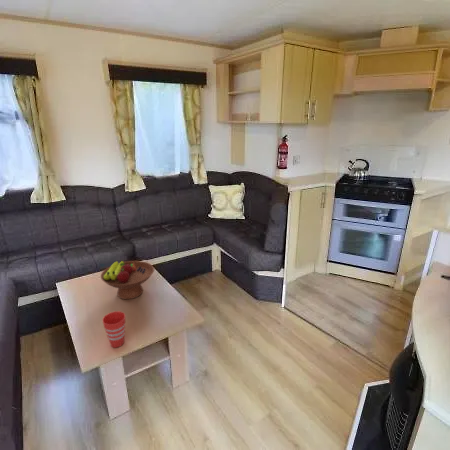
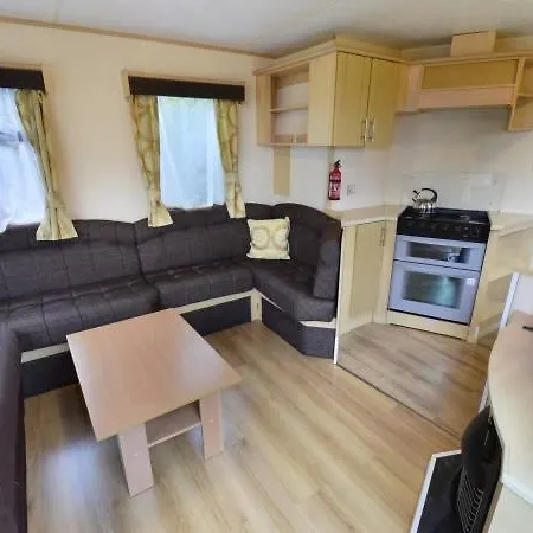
- cup (115, 330)
- fruit bowl (128, 278)
